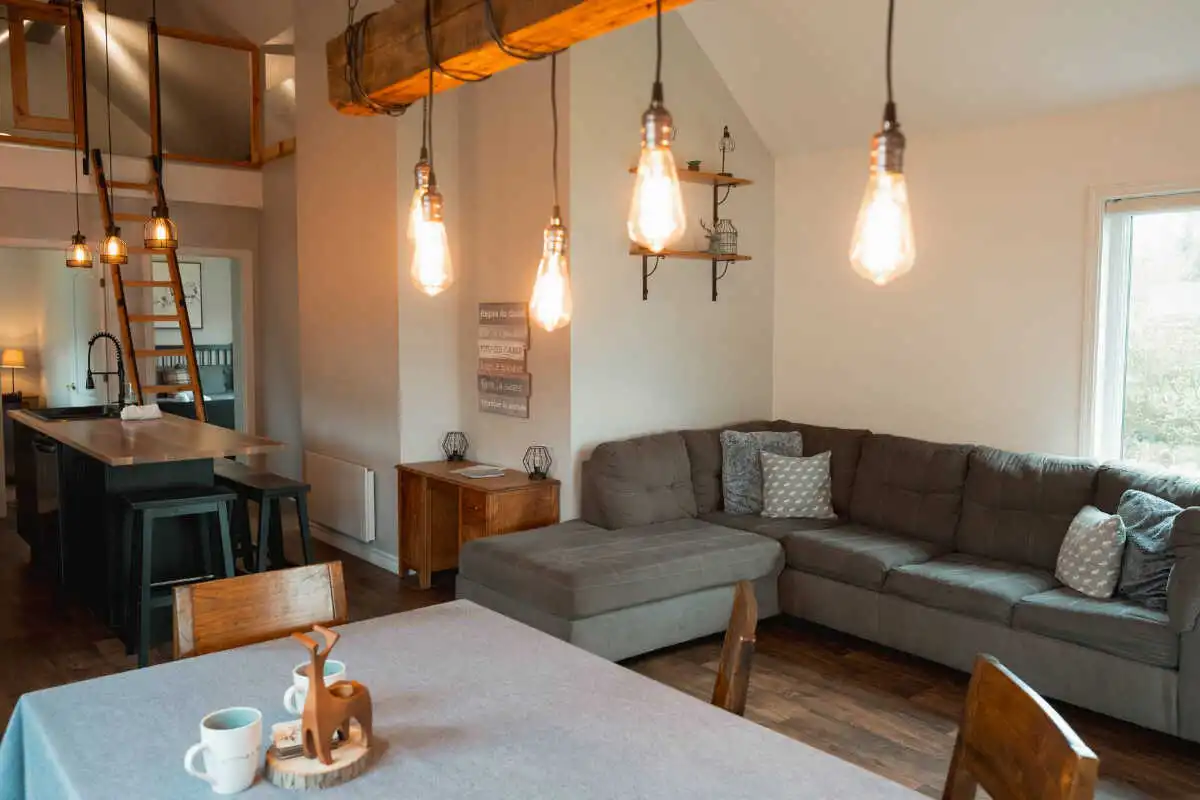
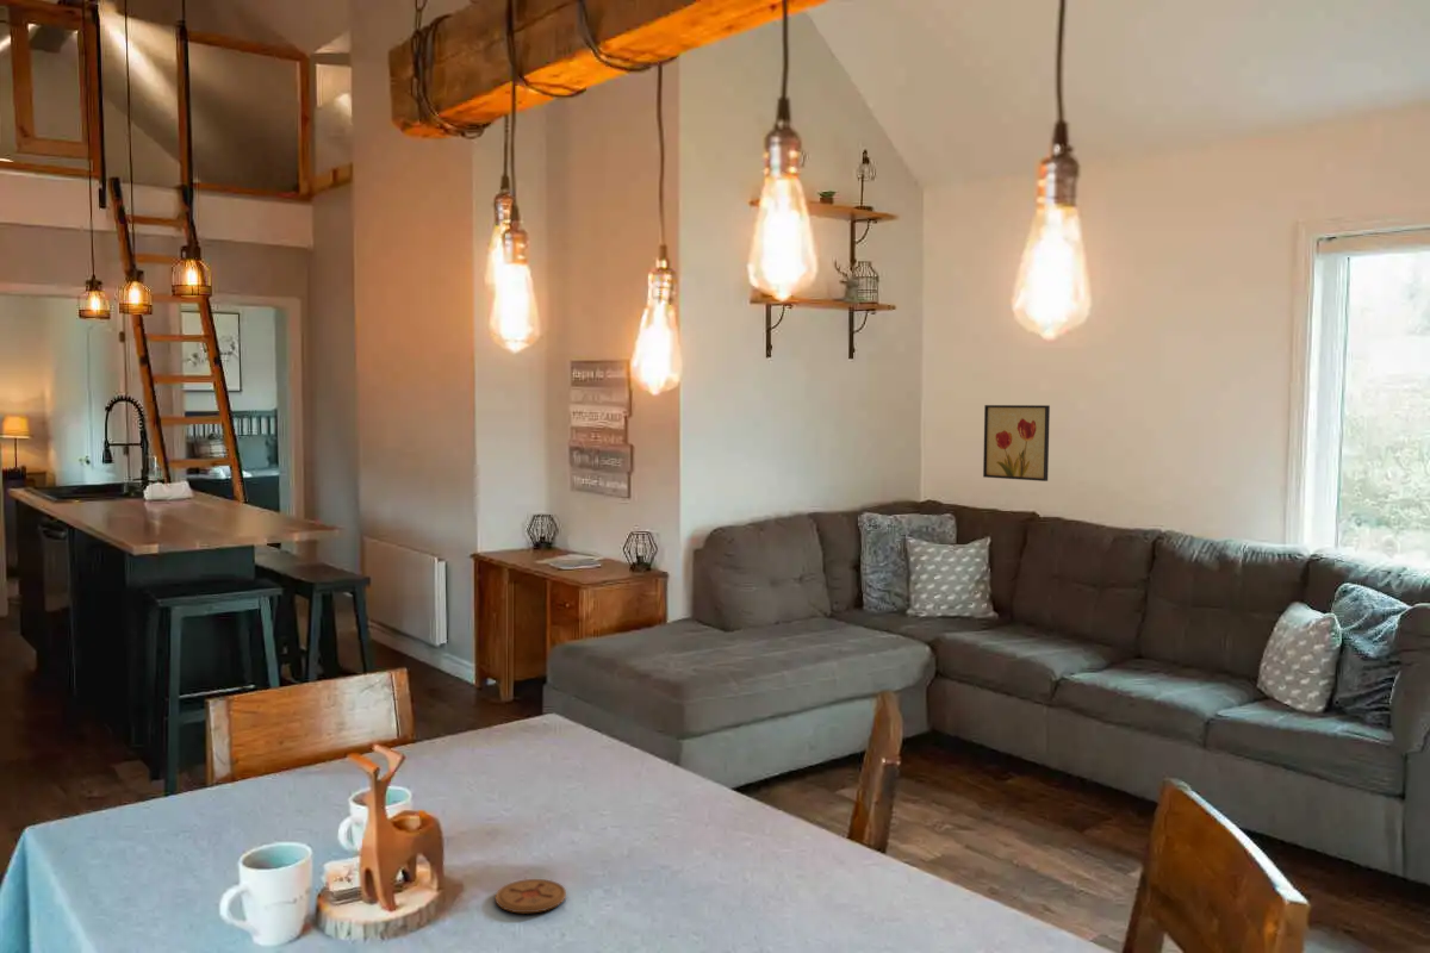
+ wall art (1016, 442)
+ coaster (530, 895)
